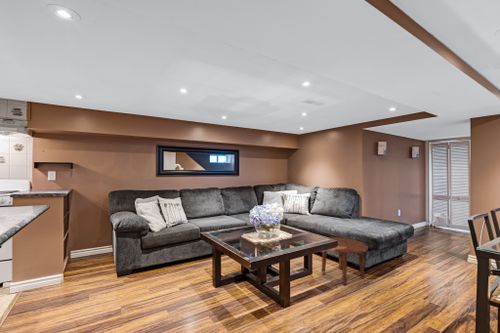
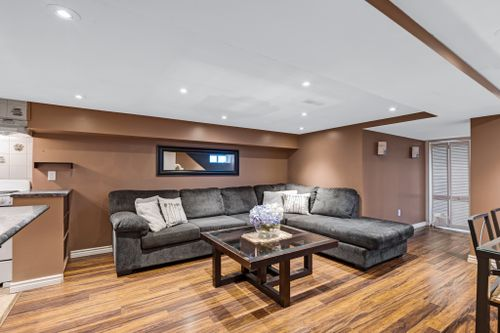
- side table (342, 259)
